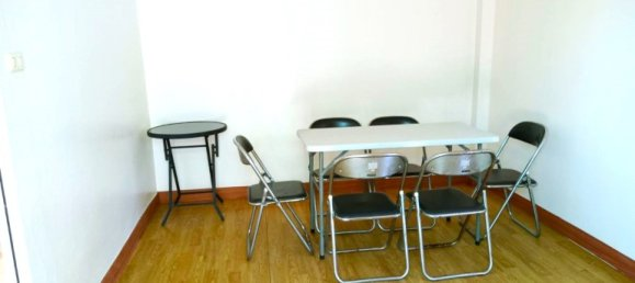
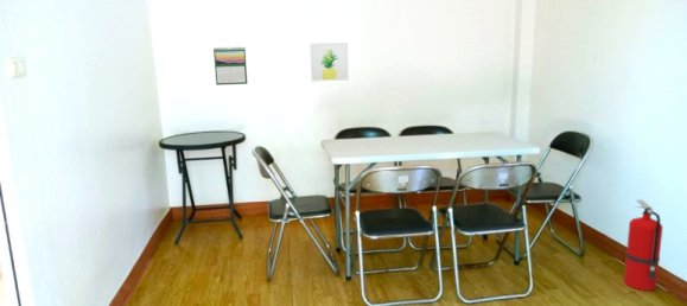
+ calendar (230, 65)
+ fire extinguisher (645, 244)
+ wall art (329, 62)
